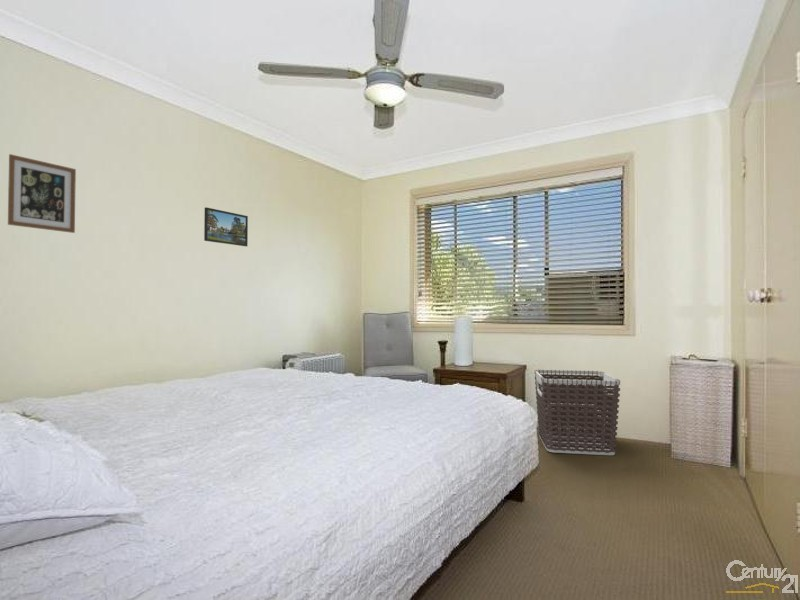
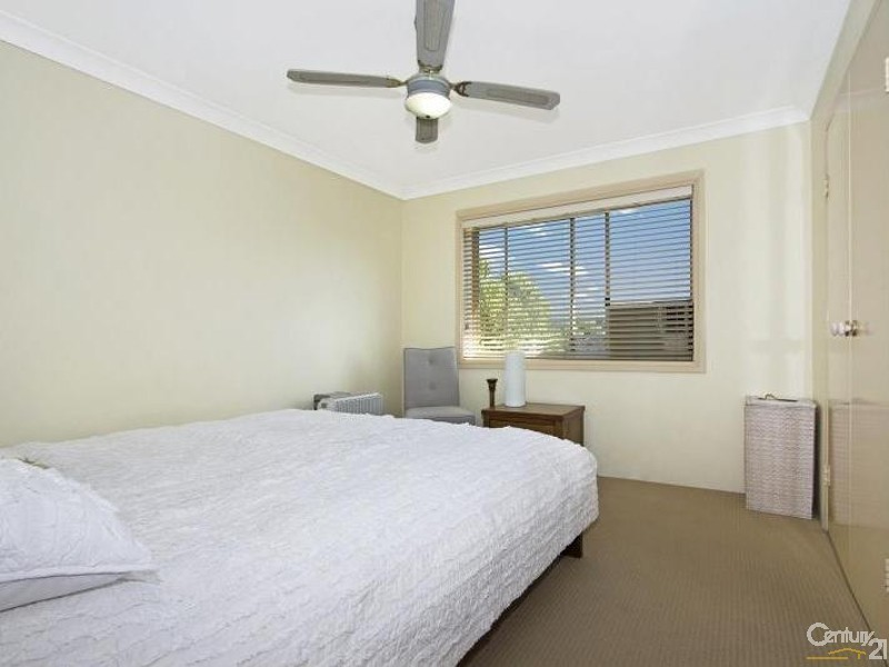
- wall art (43, 195)
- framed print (226, 227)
- clothes hamper (574, 409)
